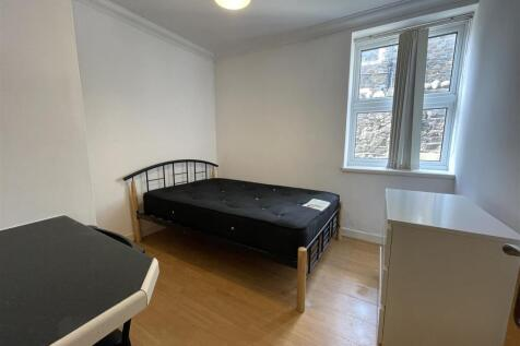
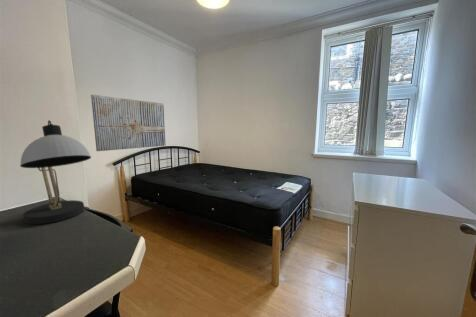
+ desk lamp (52, 169)
+ wall art (134, 124)
